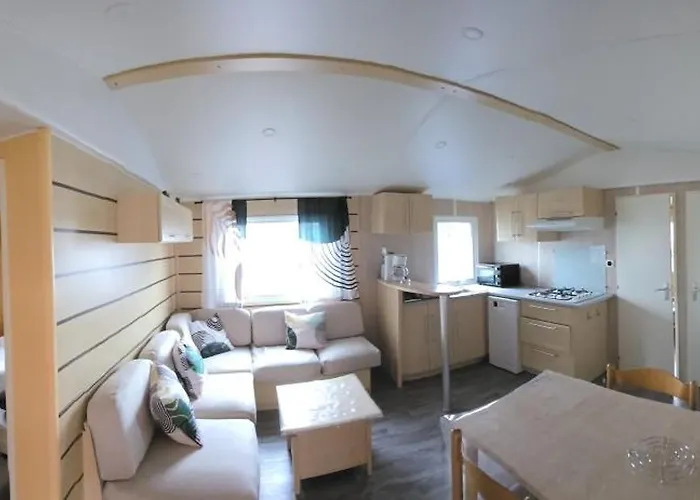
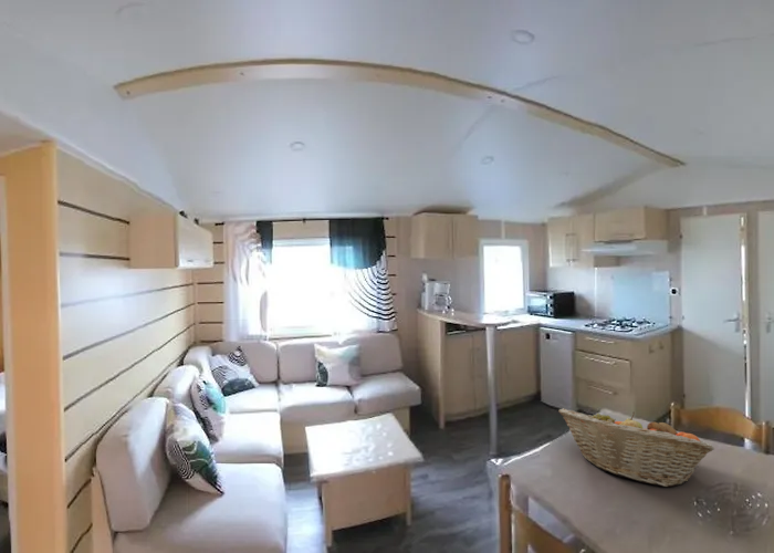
+ fruit basket (628, 437)
